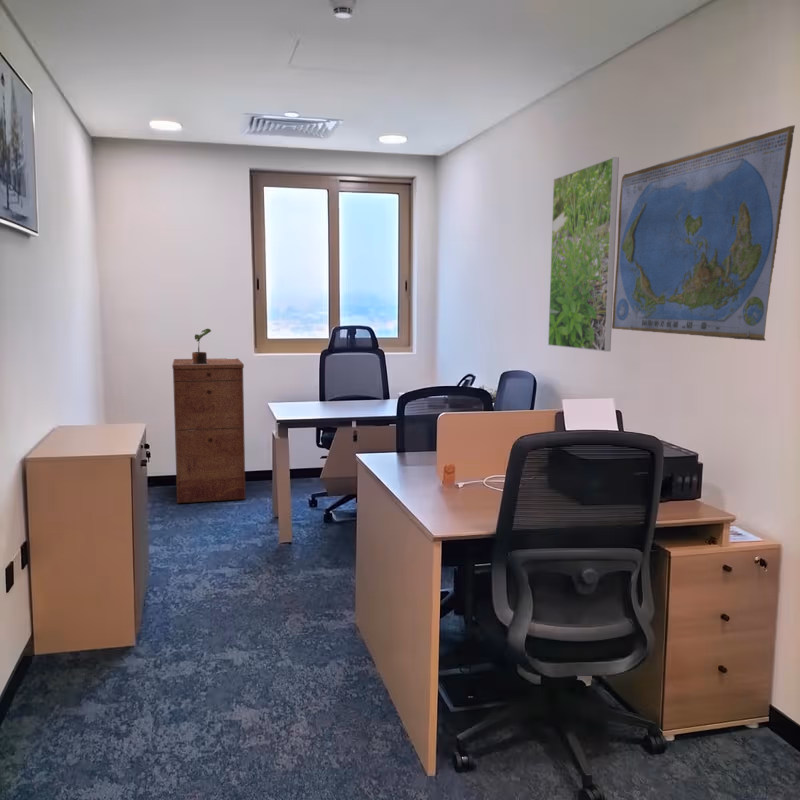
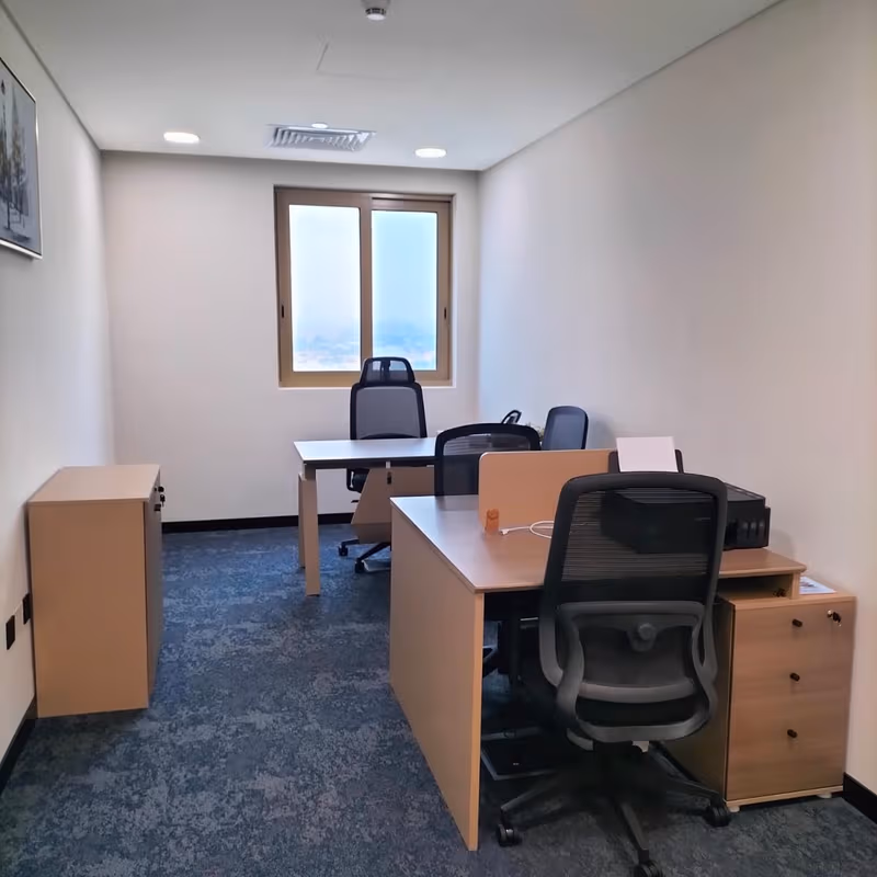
- world map (685, 245)
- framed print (580, 259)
- potted plant (198, 345)
- filing cabinet (209, 427)
